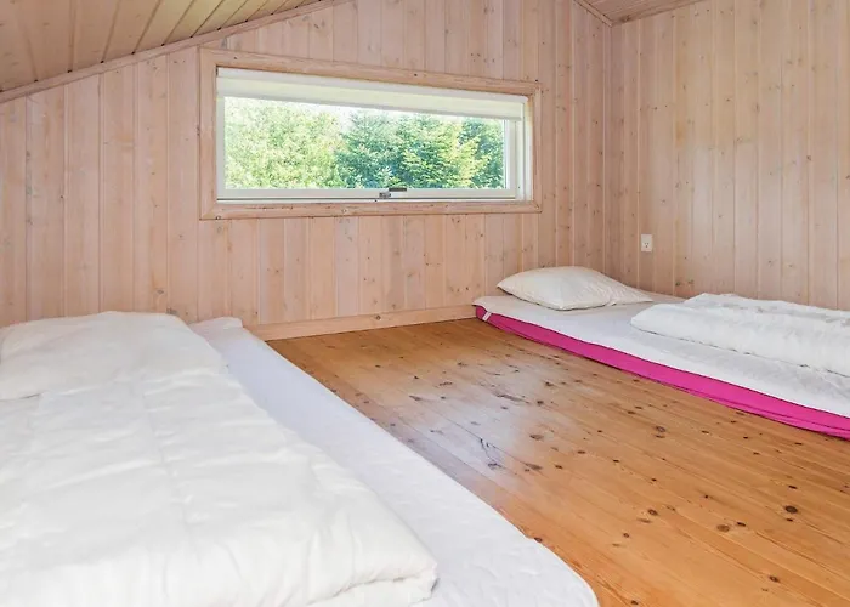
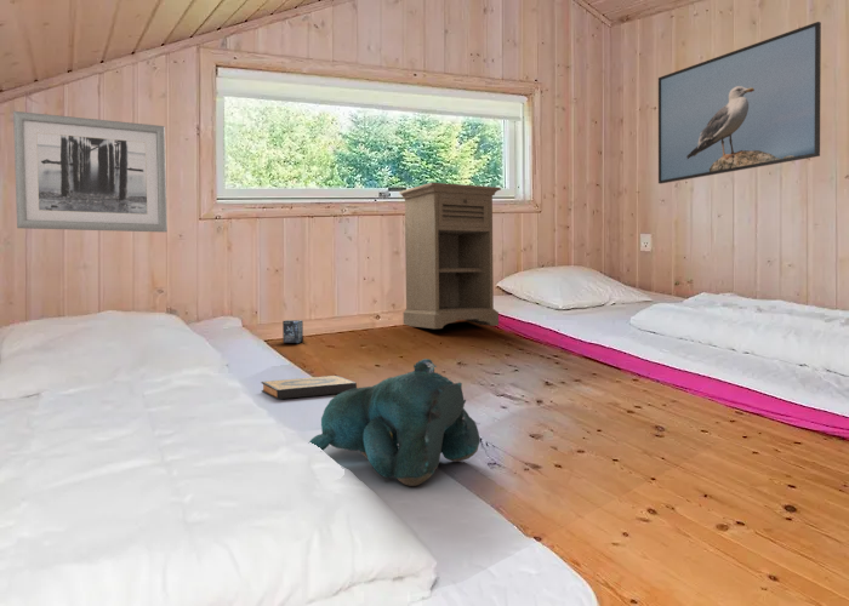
+ nightstand (450, 257)
+ box (292, 331)
+ teddy bear (393, 410)
+ hardback book (308, 387)
+ wall art (93, 175)
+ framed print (729, 112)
